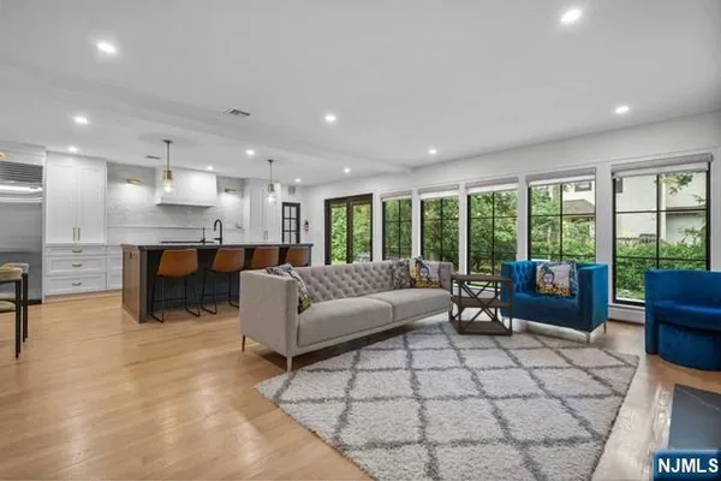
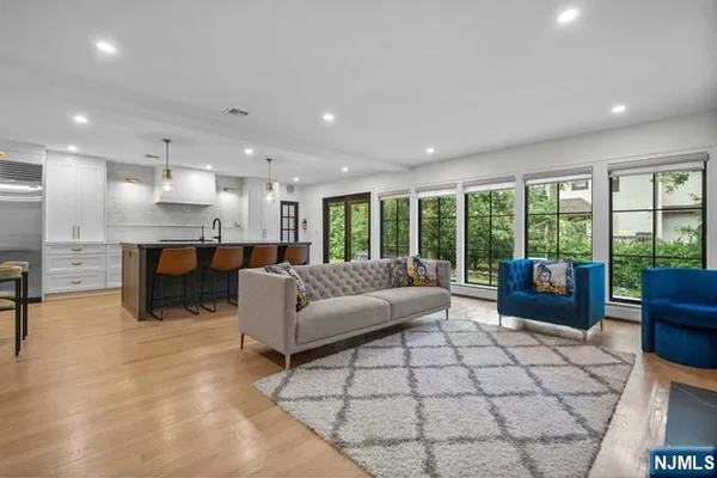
- side table (478, 302)
